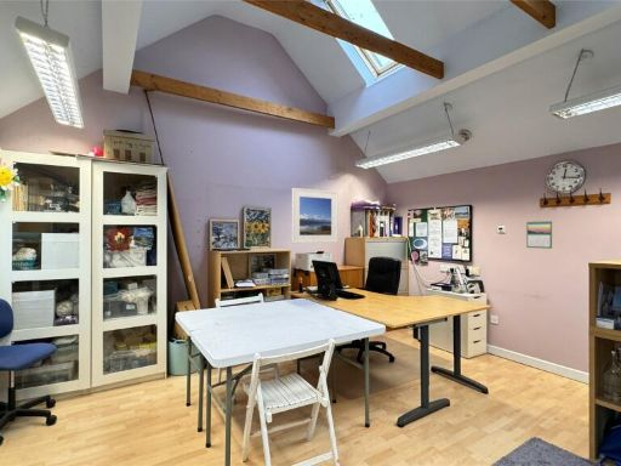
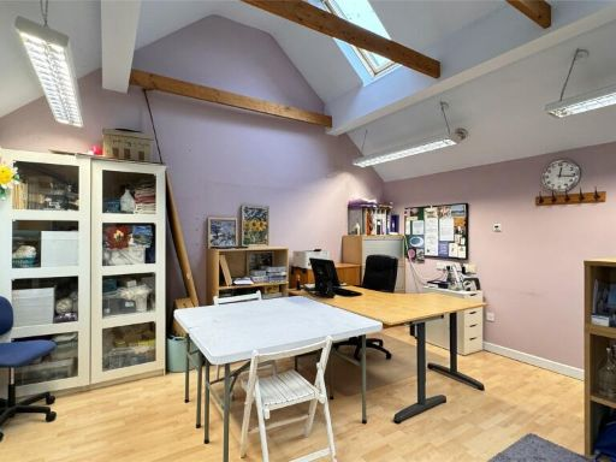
- calendar (539, 234)
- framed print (315, 216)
